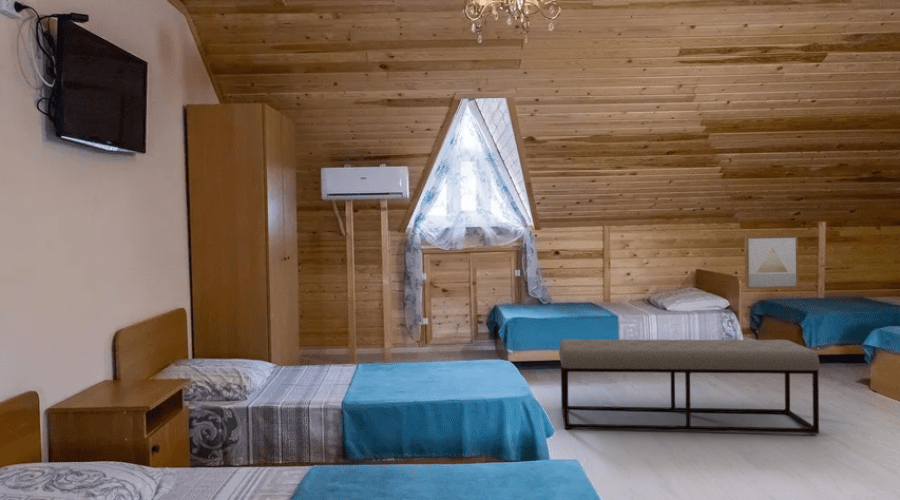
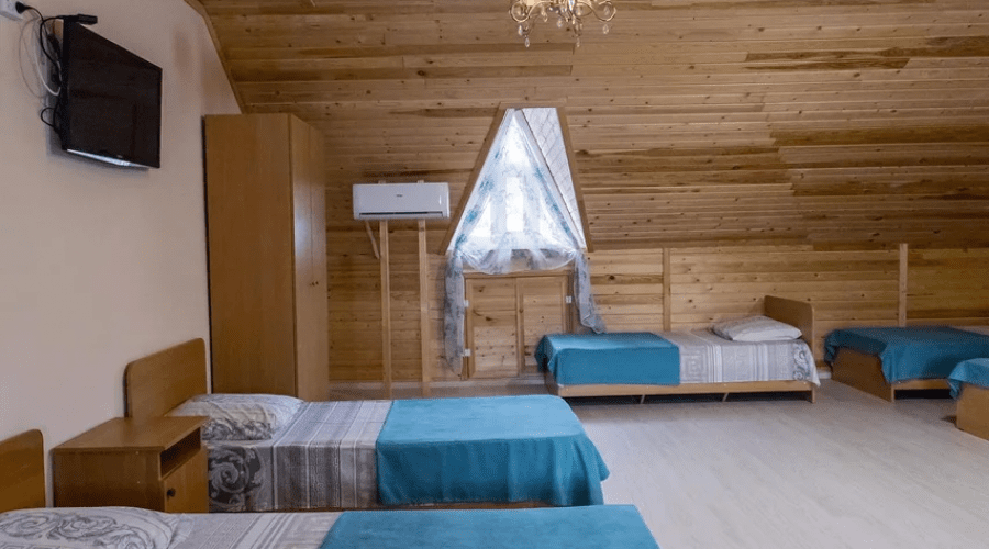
- bench (685, 382)
- wall art (771, 262)
